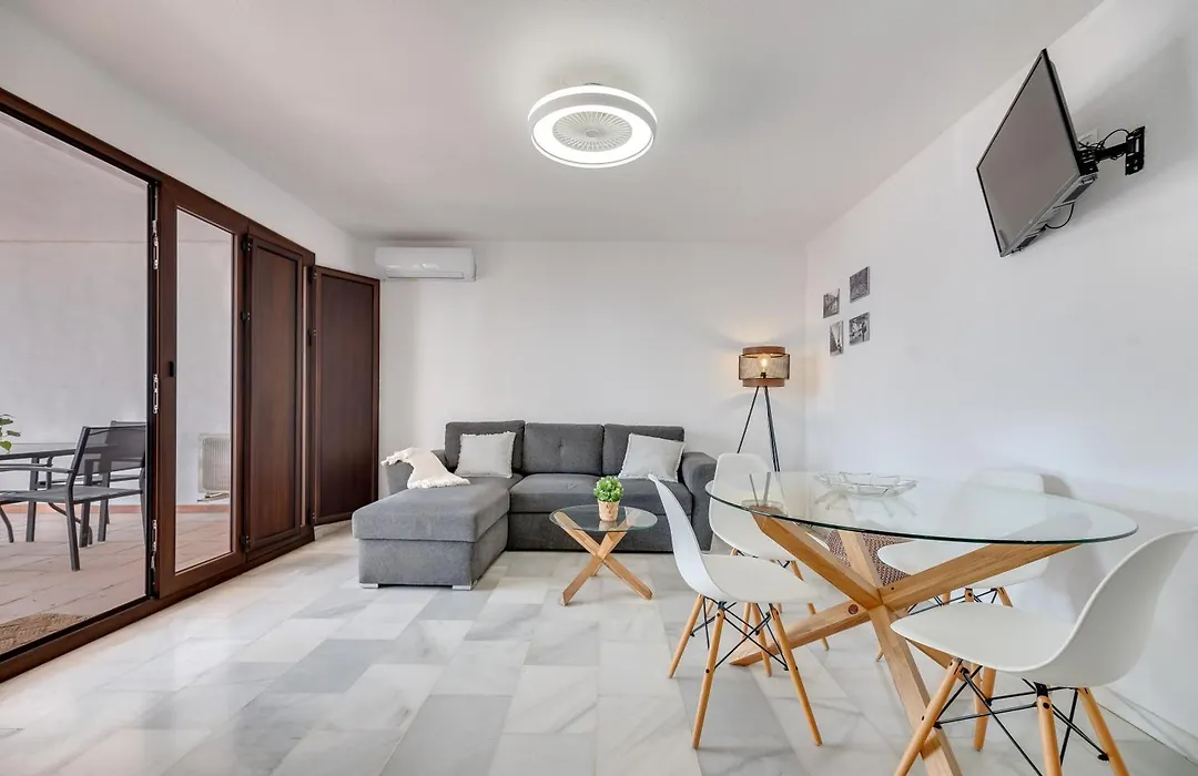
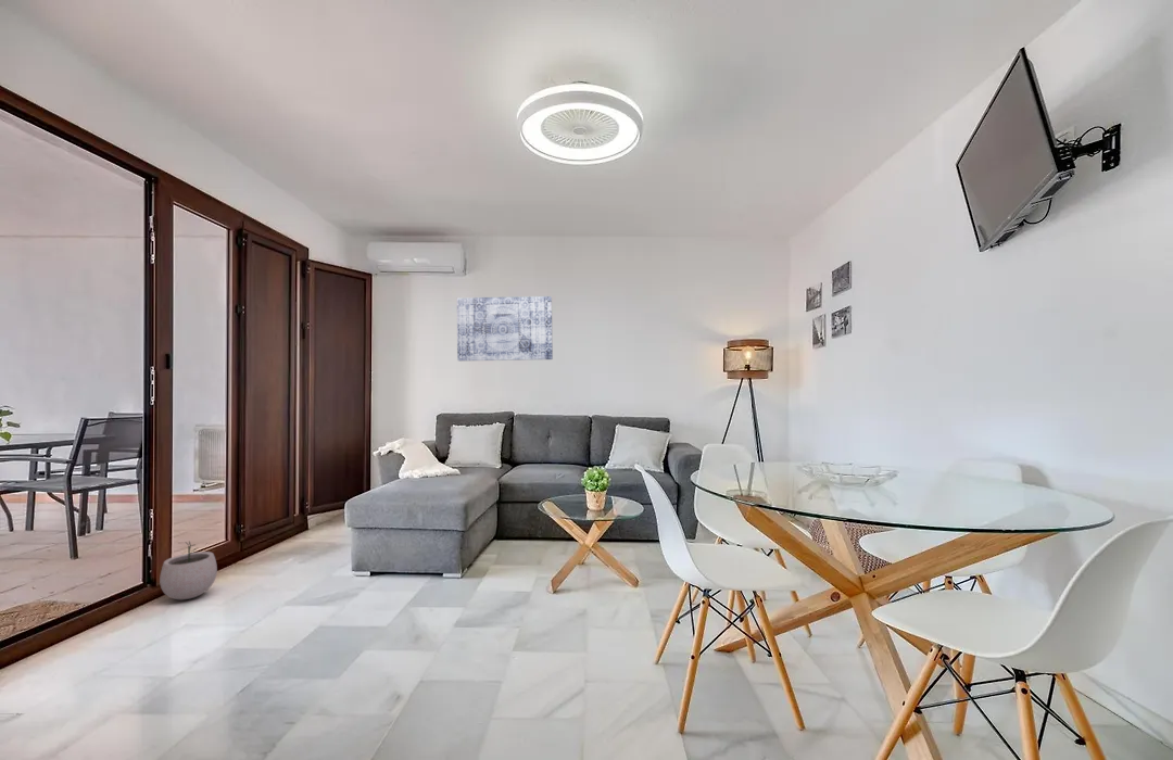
+ wall art (504, 328)
+ plant pot (189, 568)
